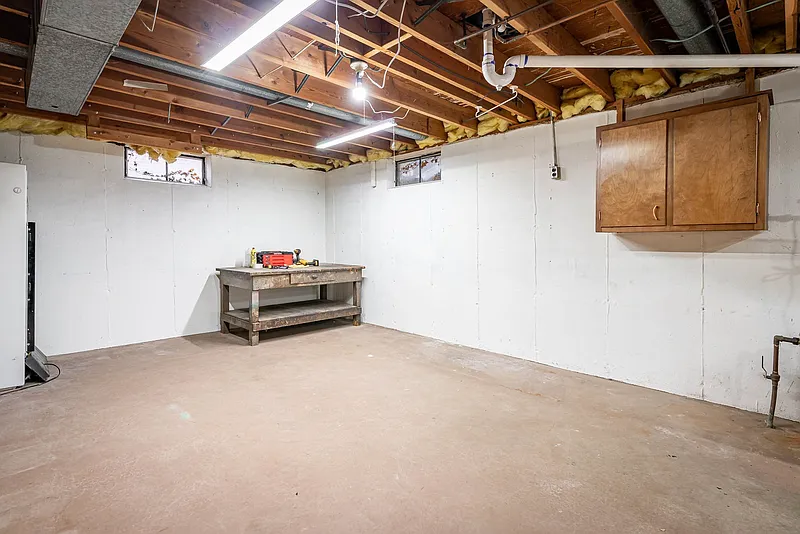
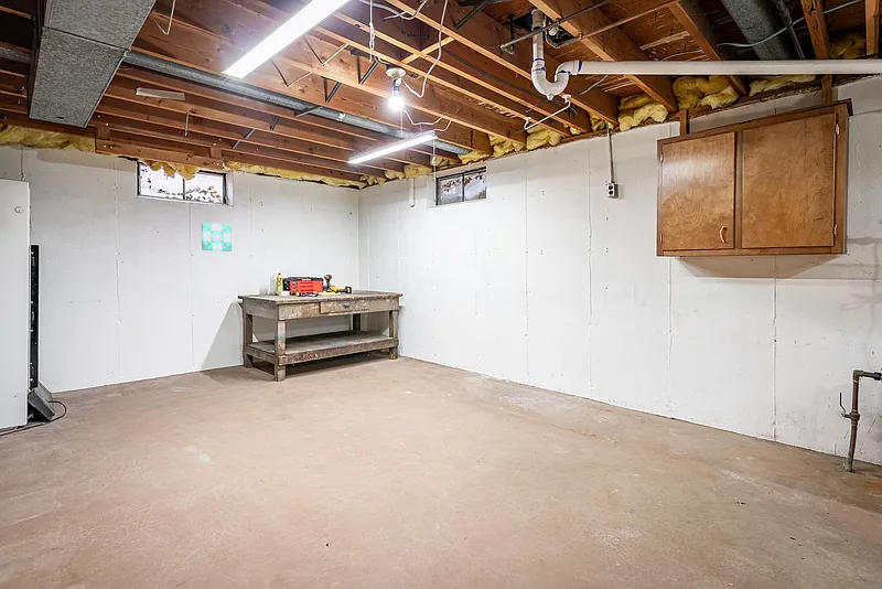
+ wall art (216, 237)
